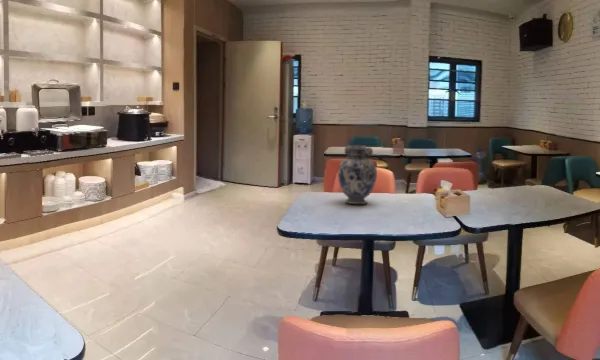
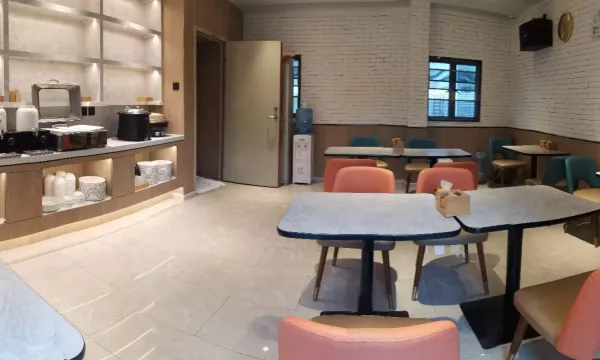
- vase (357, 174)
